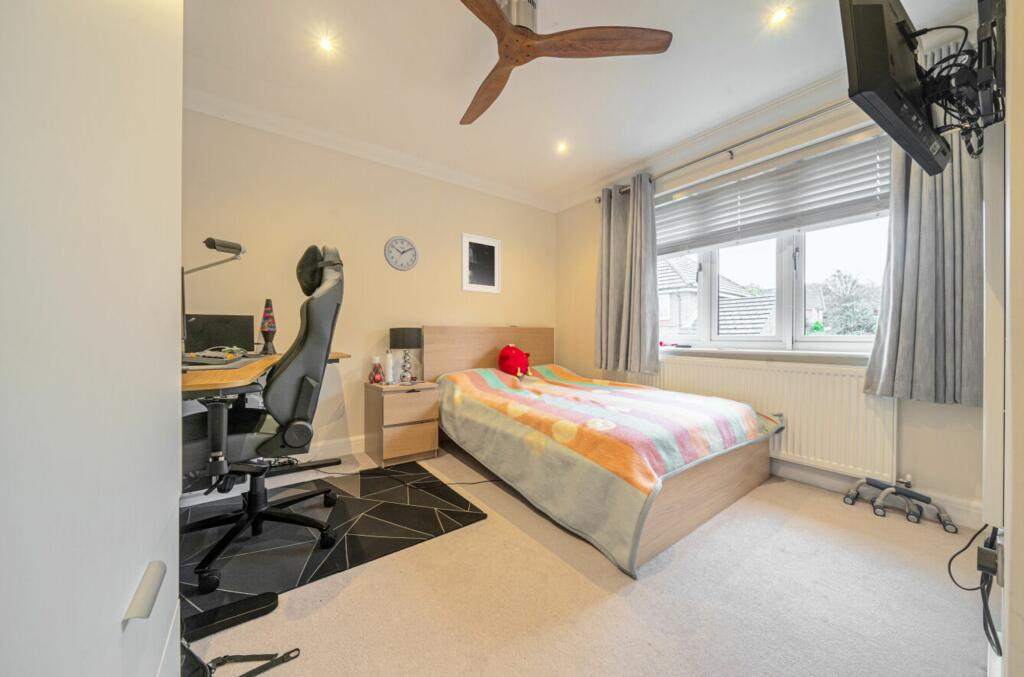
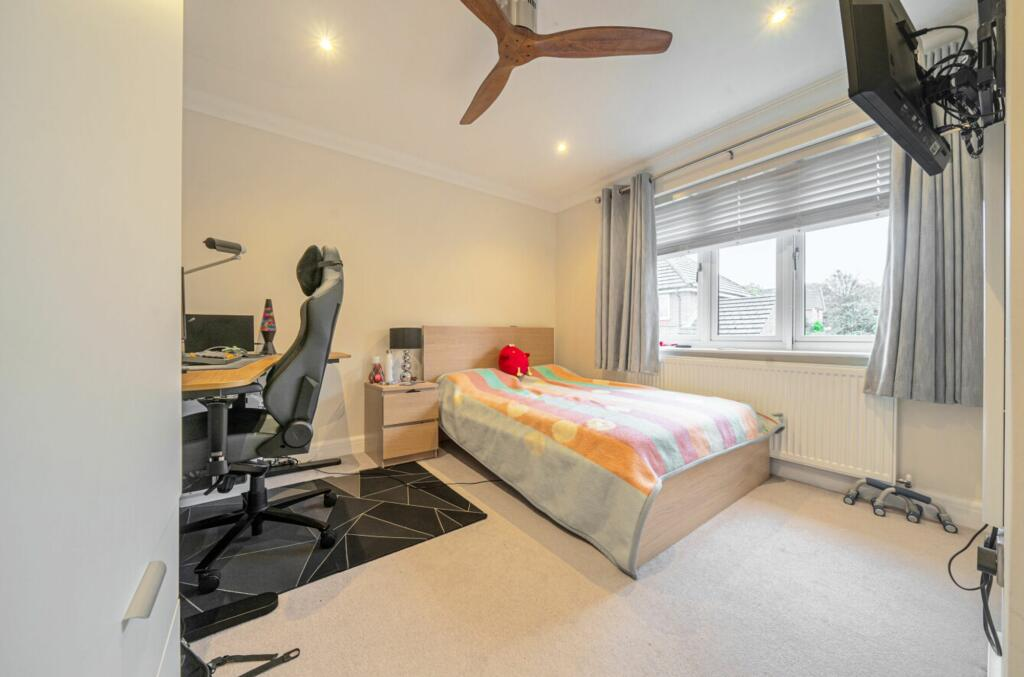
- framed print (481, 264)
- wall clock (401, 253)
